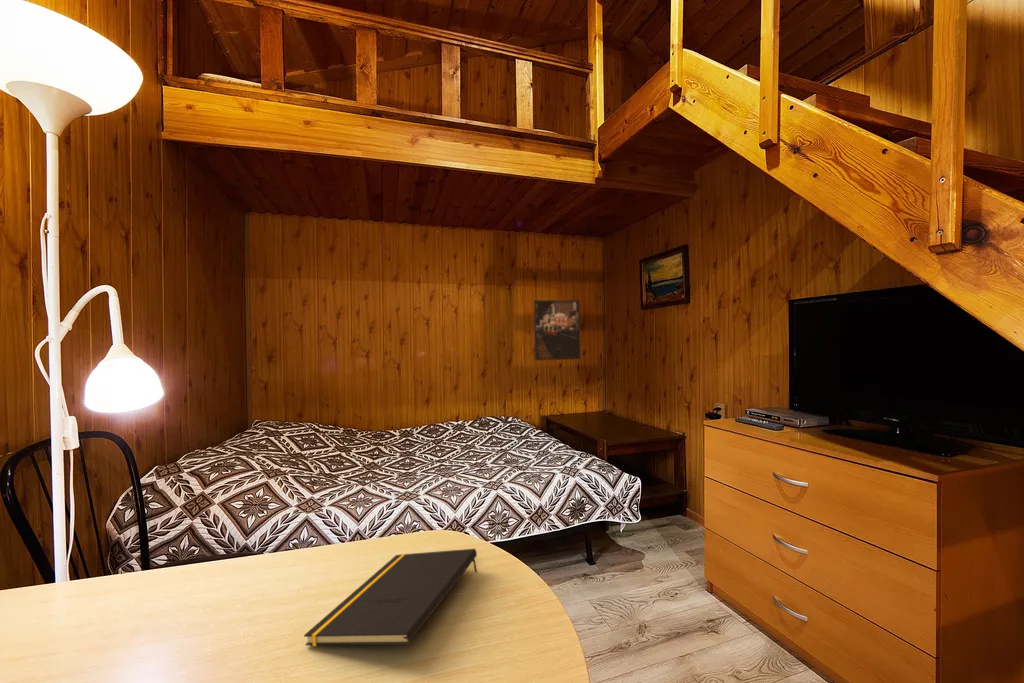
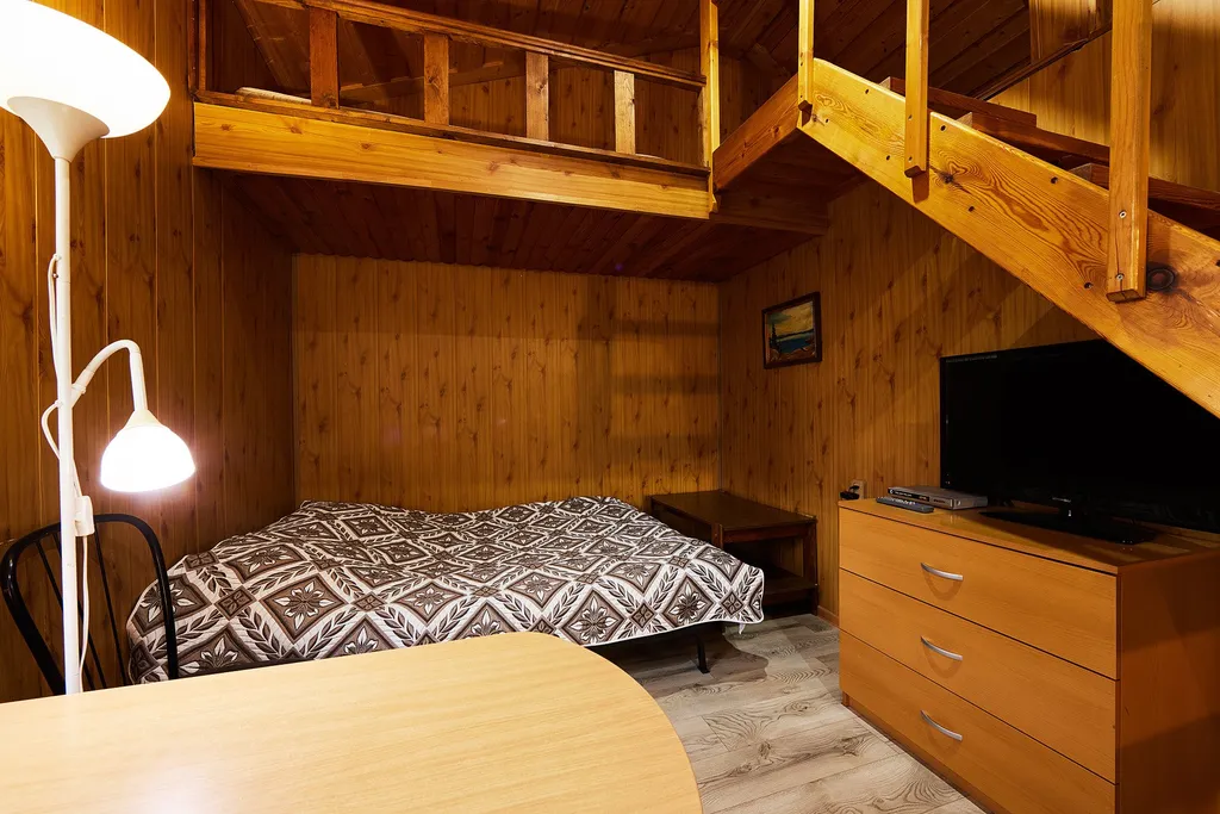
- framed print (557, 330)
- notepad (401, 590)
